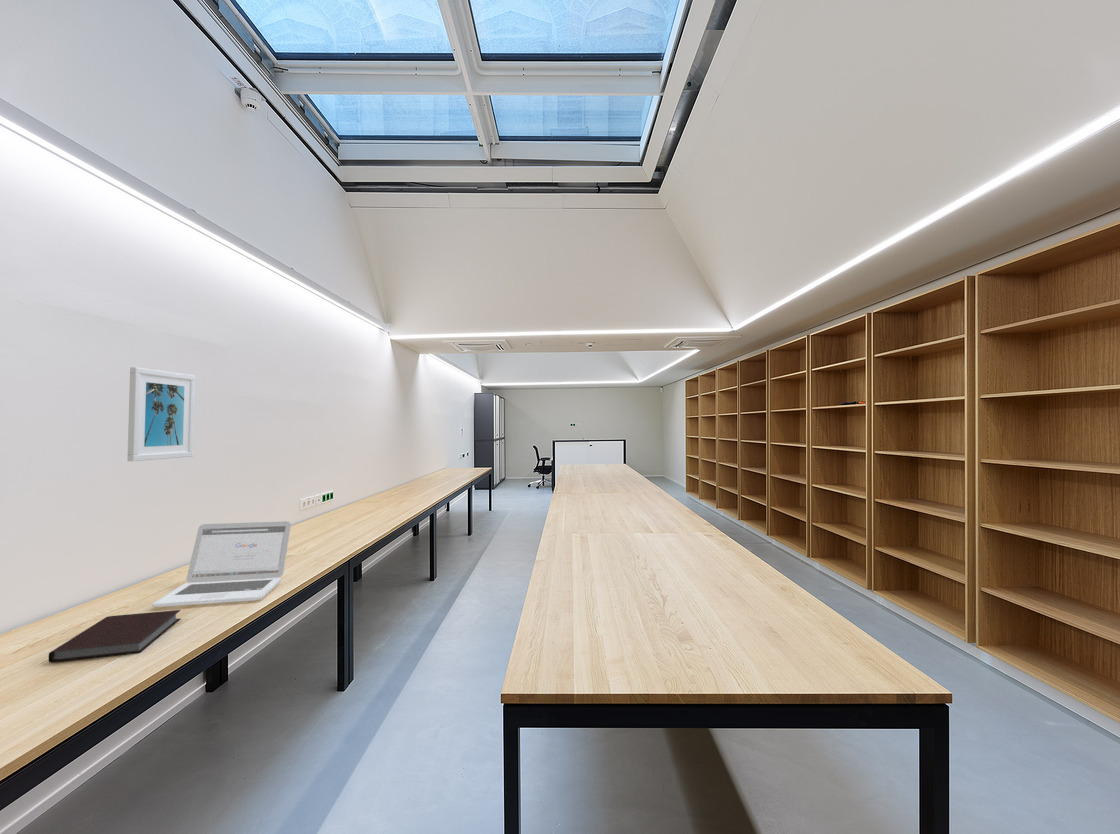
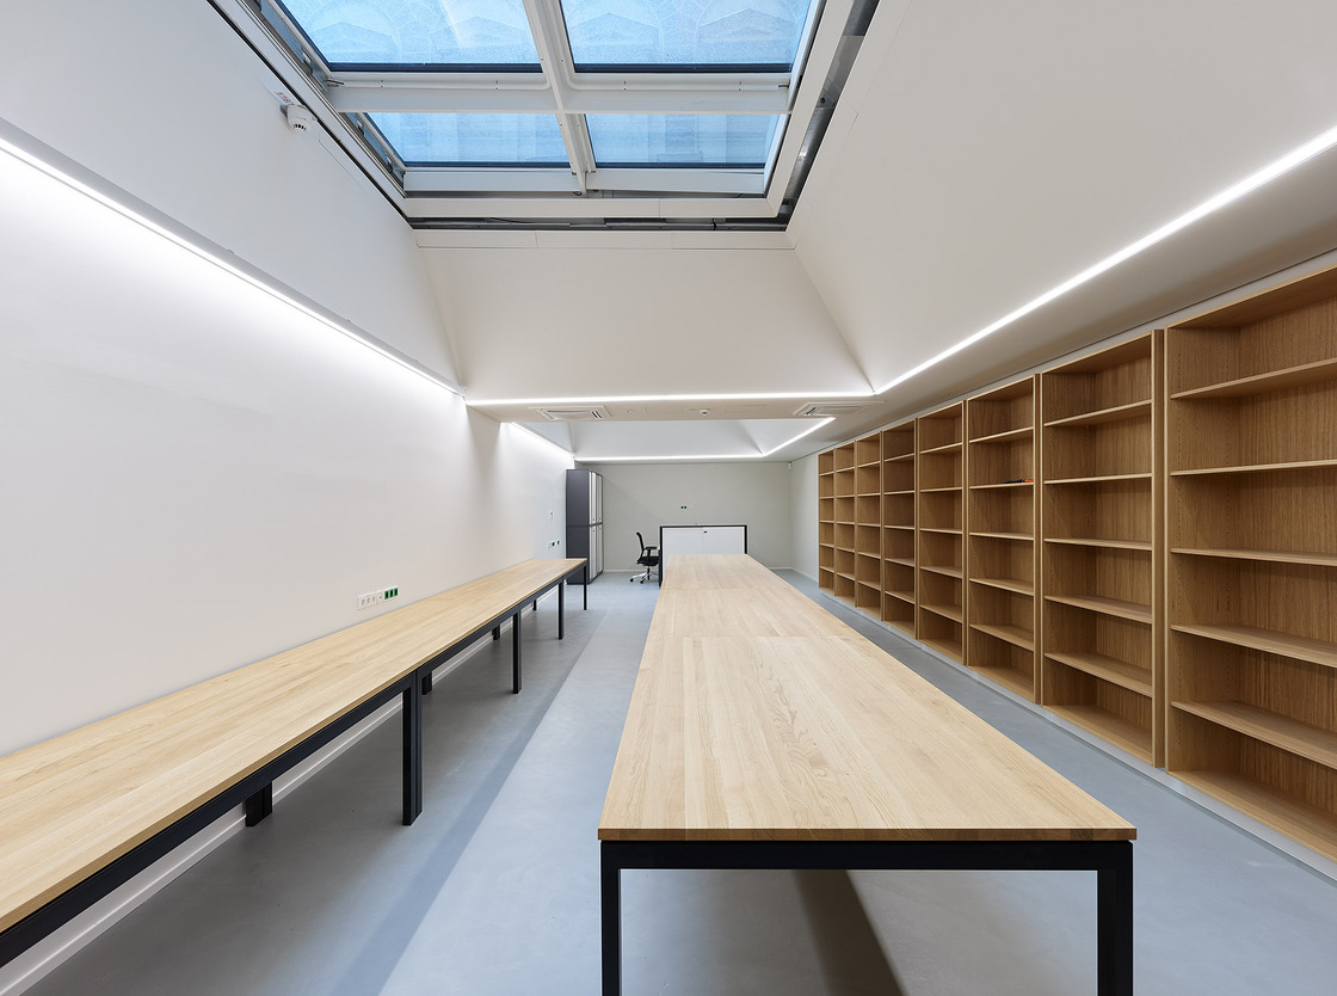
- notebook (121, 633)
- laptop (228, 560)
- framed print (164, 415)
